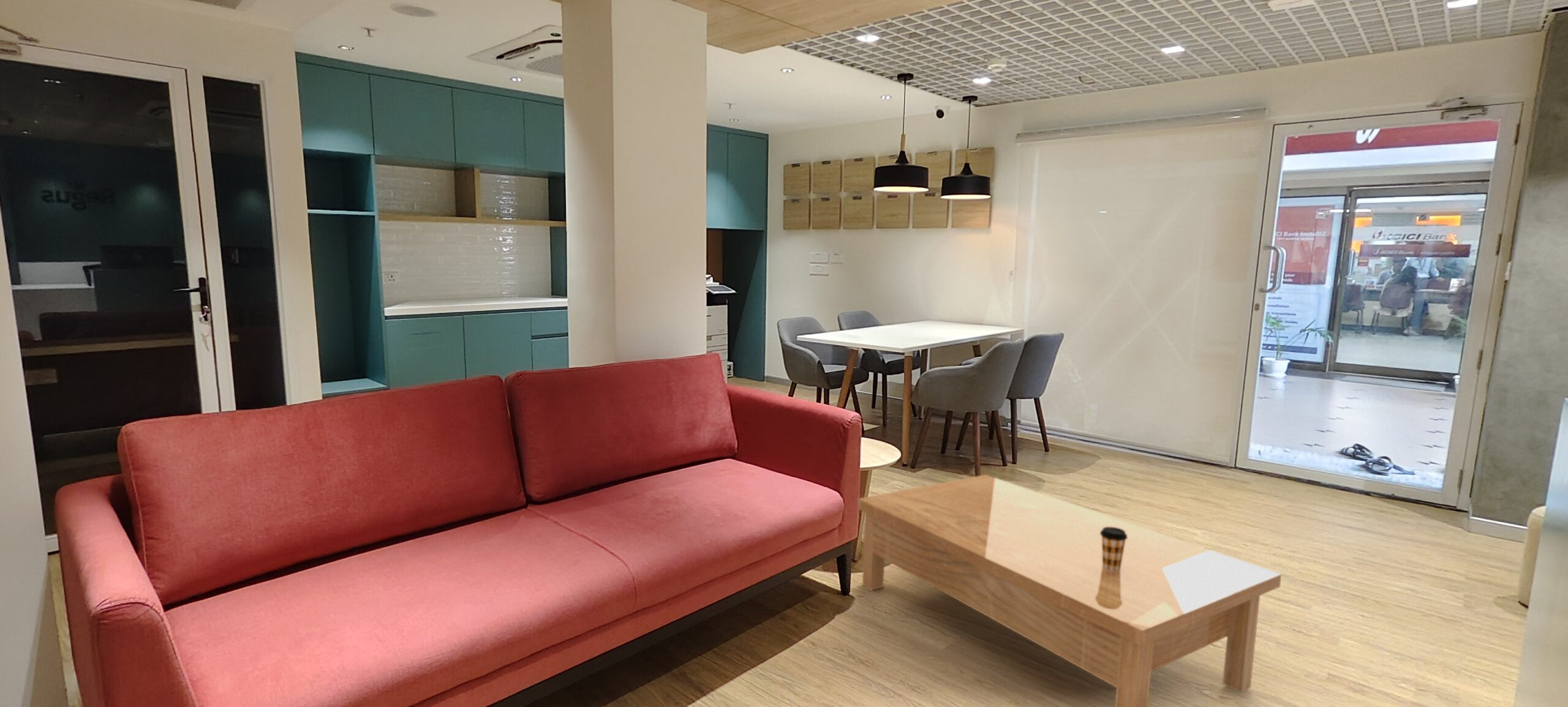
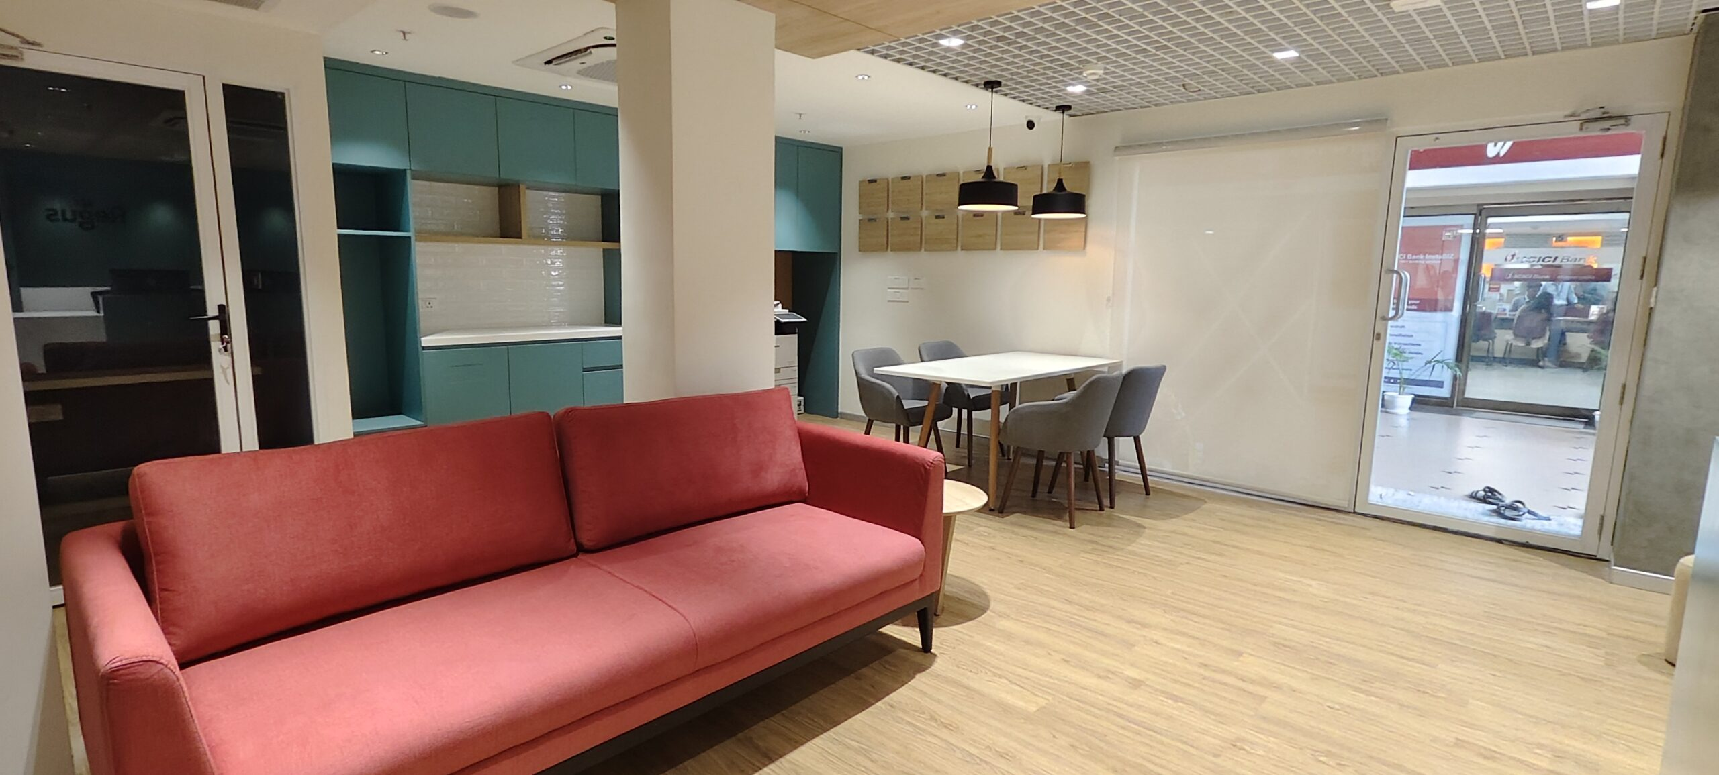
- coffee cup (1112, 548)
- coffee table (1039, 580)
